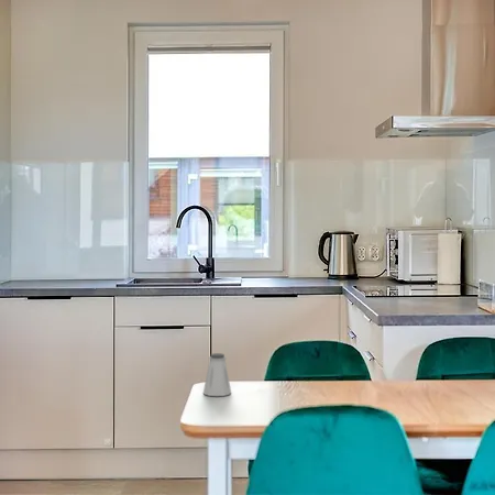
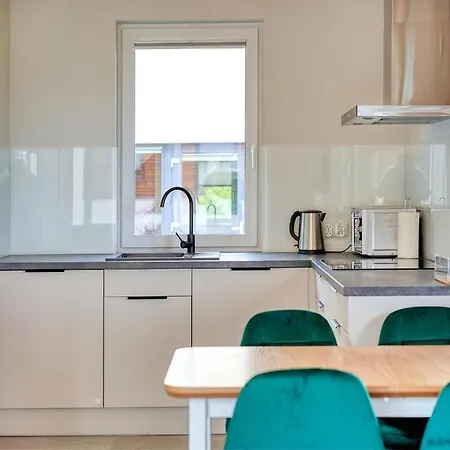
- saltshaker (217, 373)
